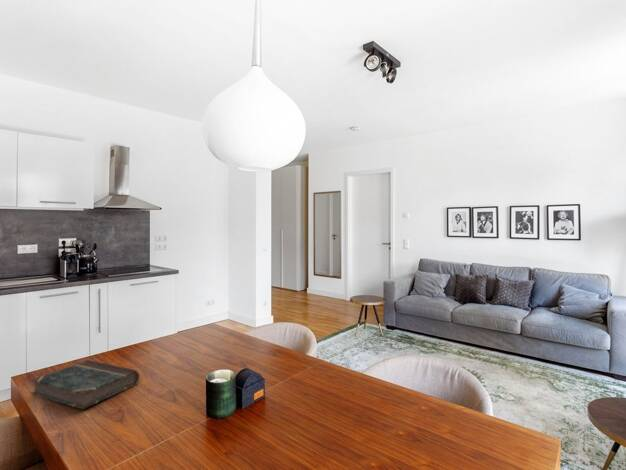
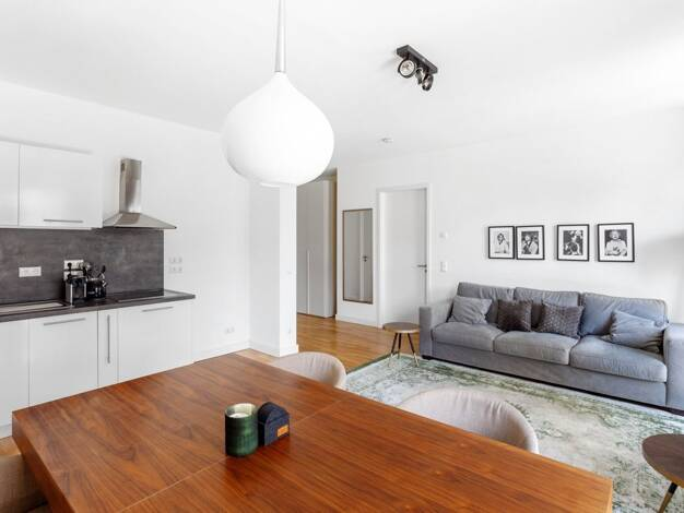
- book (87, 380)
